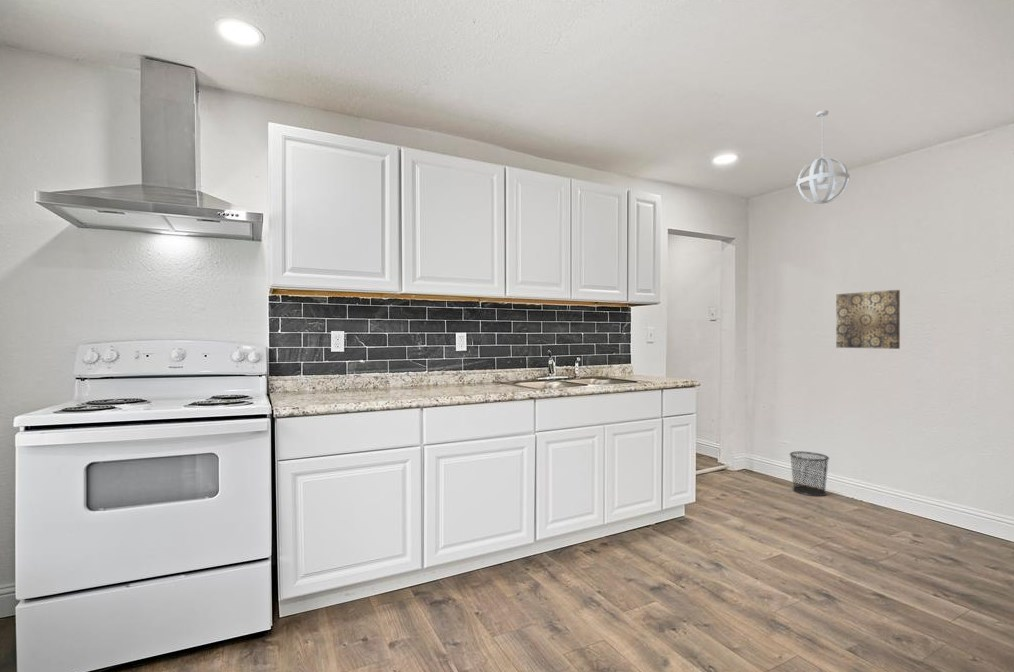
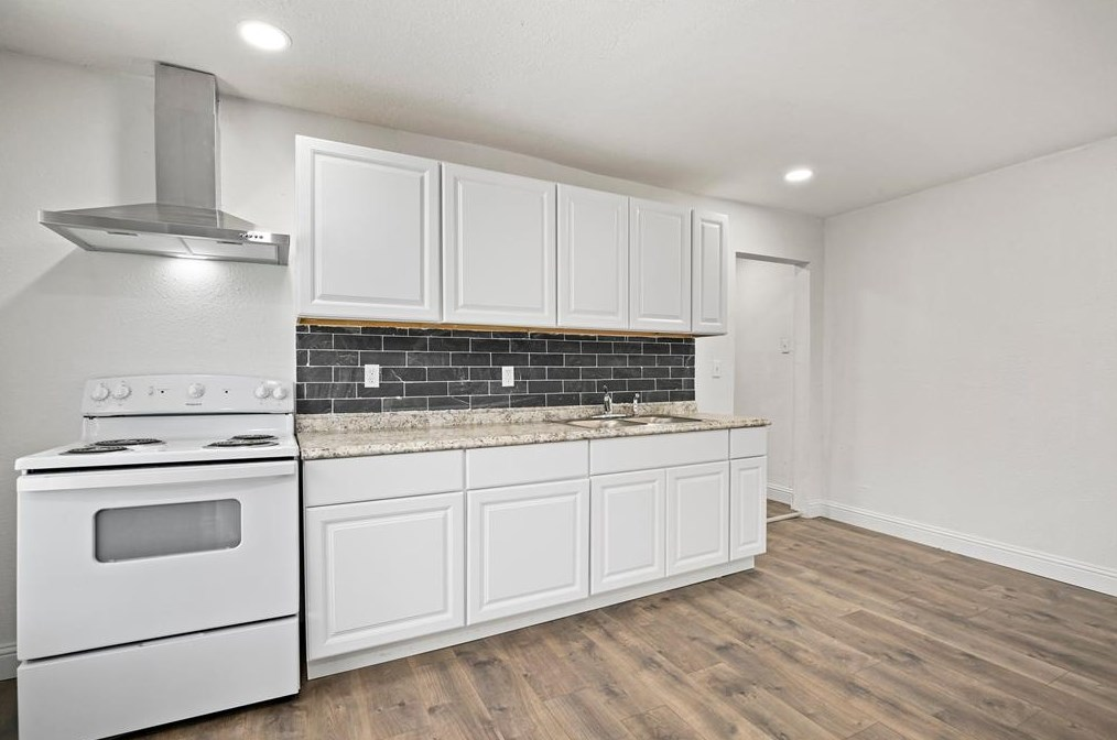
- waste bin (809, 473)
- wall art (866, 320)
- pendant light (822, 158)
